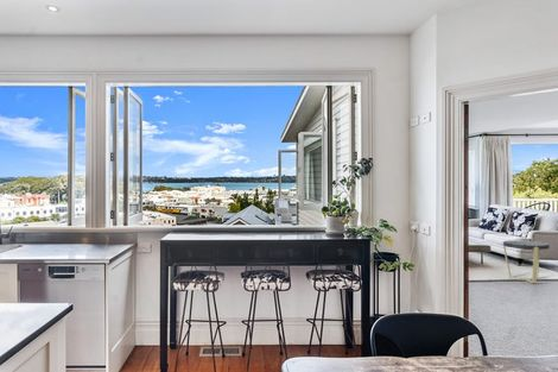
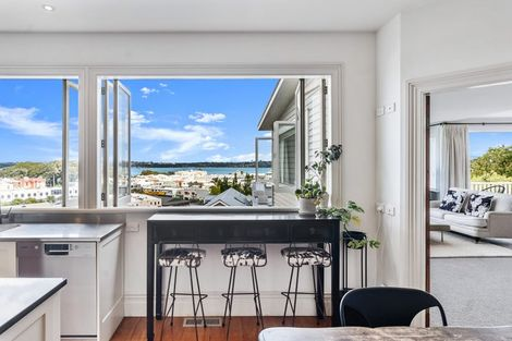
- side table (533, 260)
